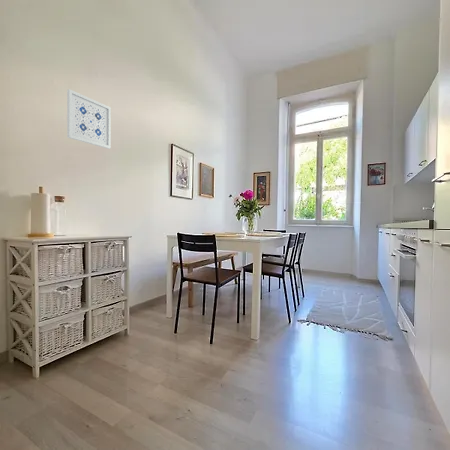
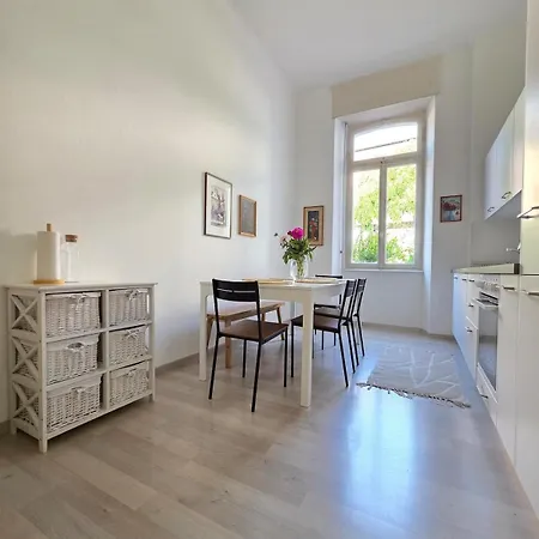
- wall art (90, 121)
